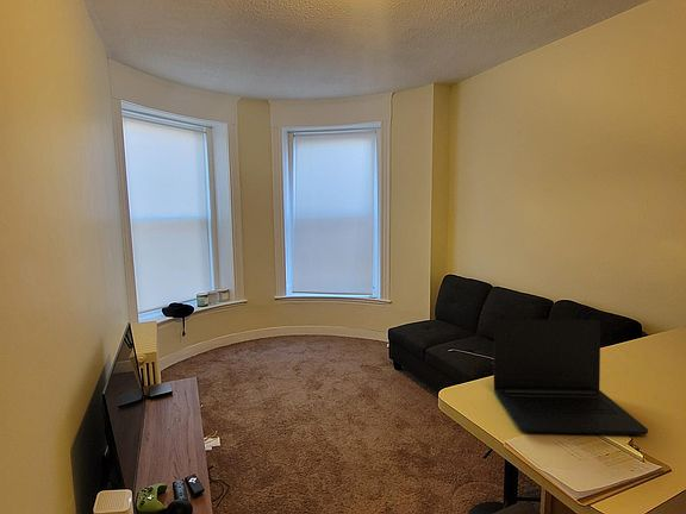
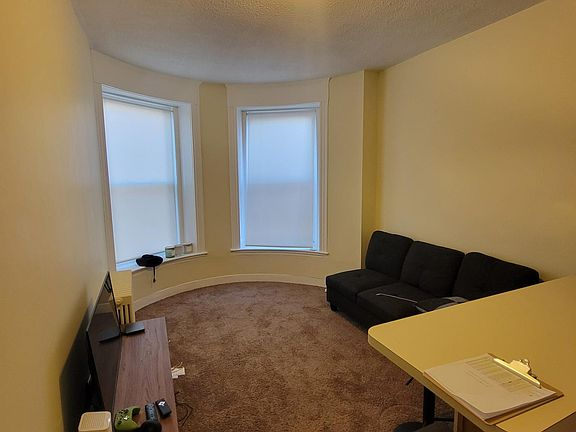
- laptop (563, 371)
